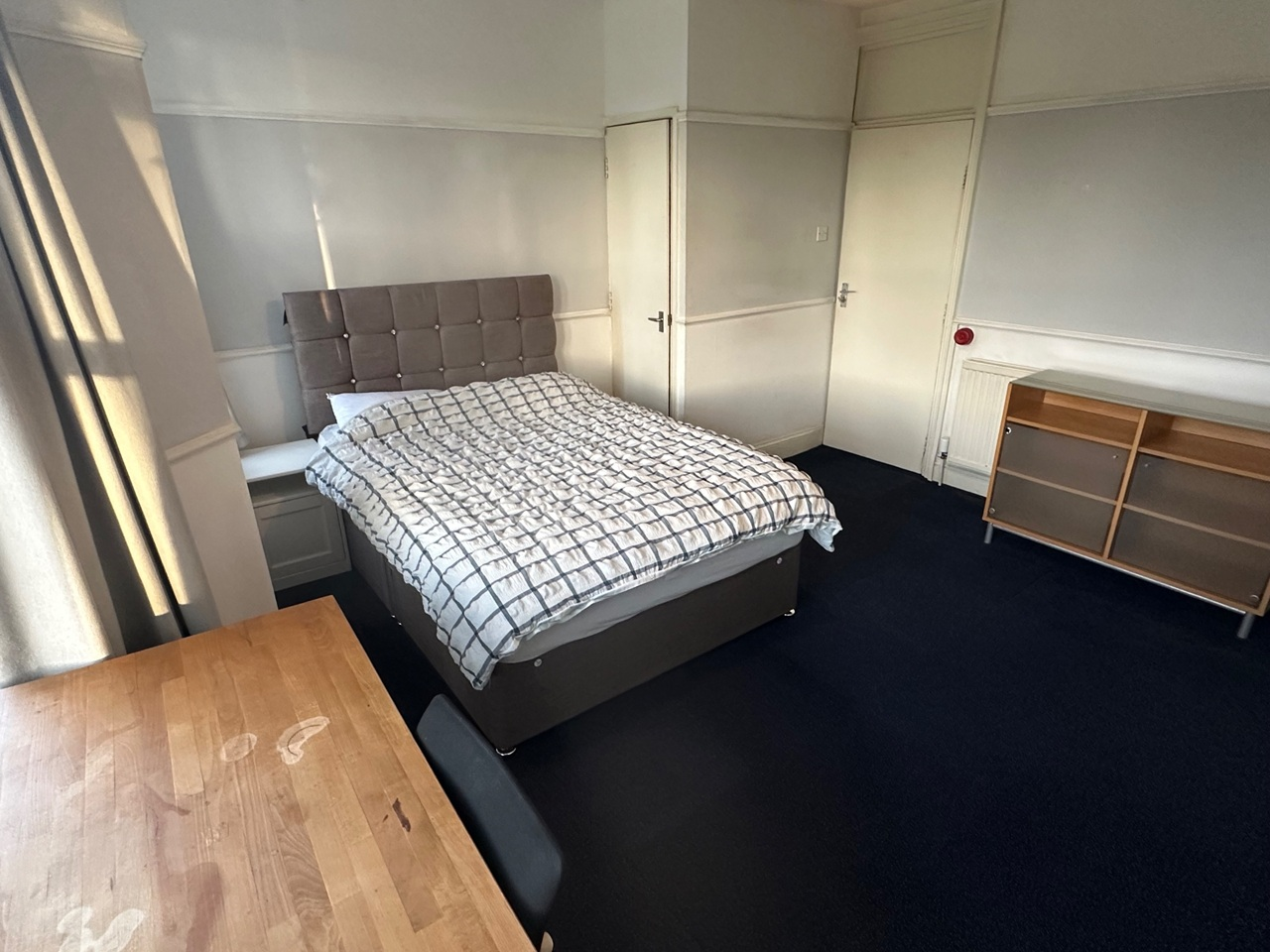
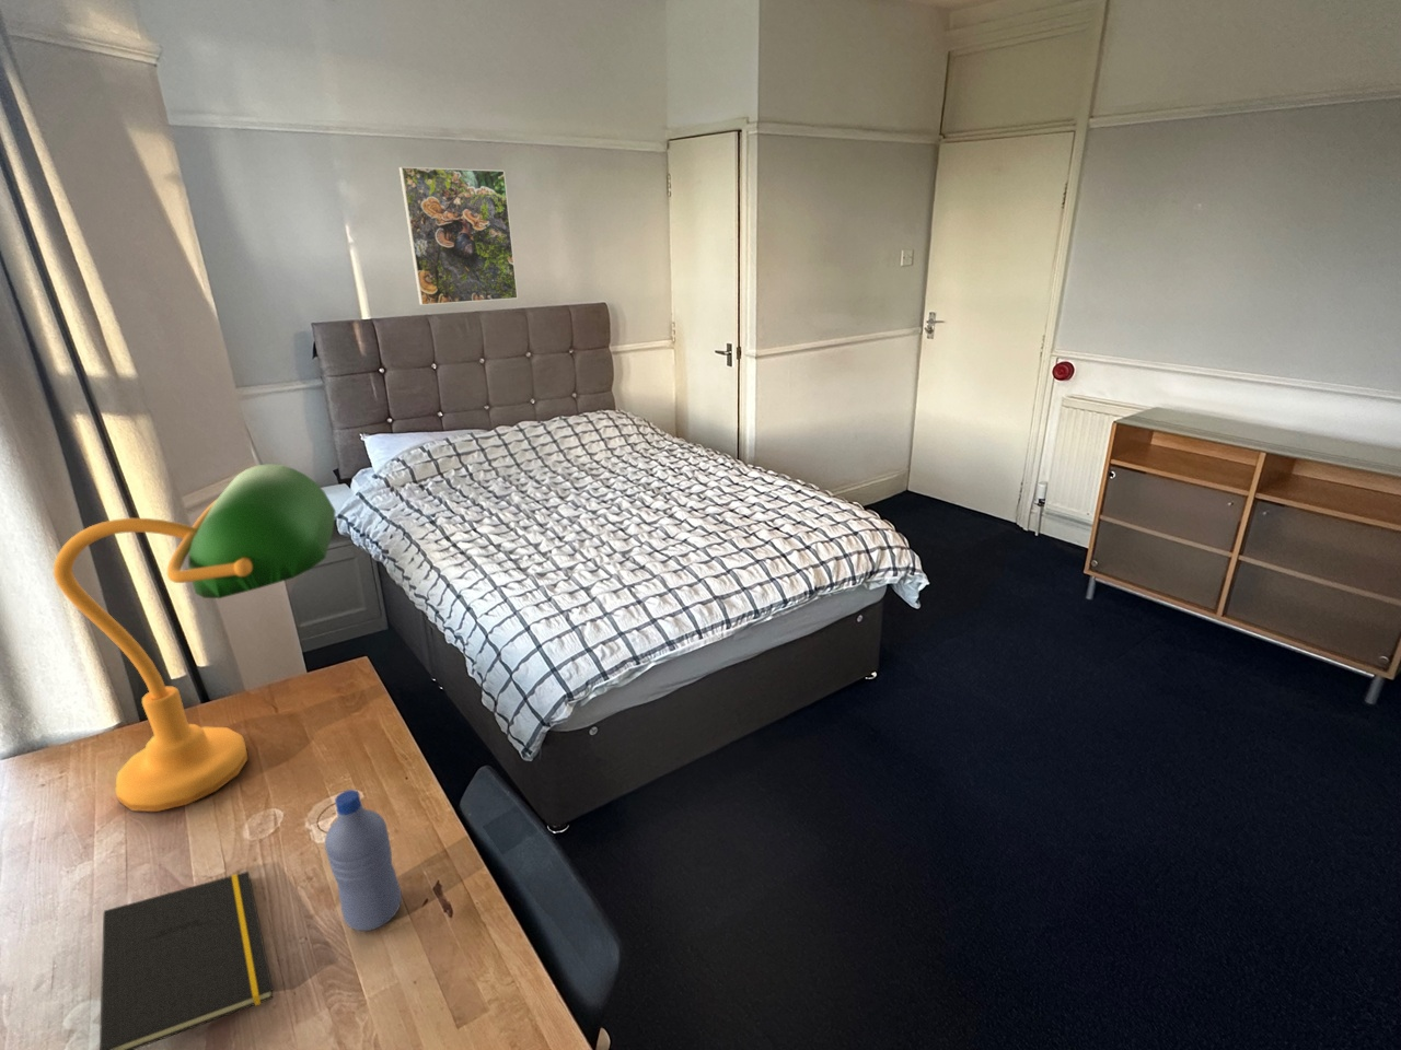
+ water bottle (361, 856)
+ desk lamp (217, 597)
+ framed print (462, 236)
+ notepad (185, 953)
